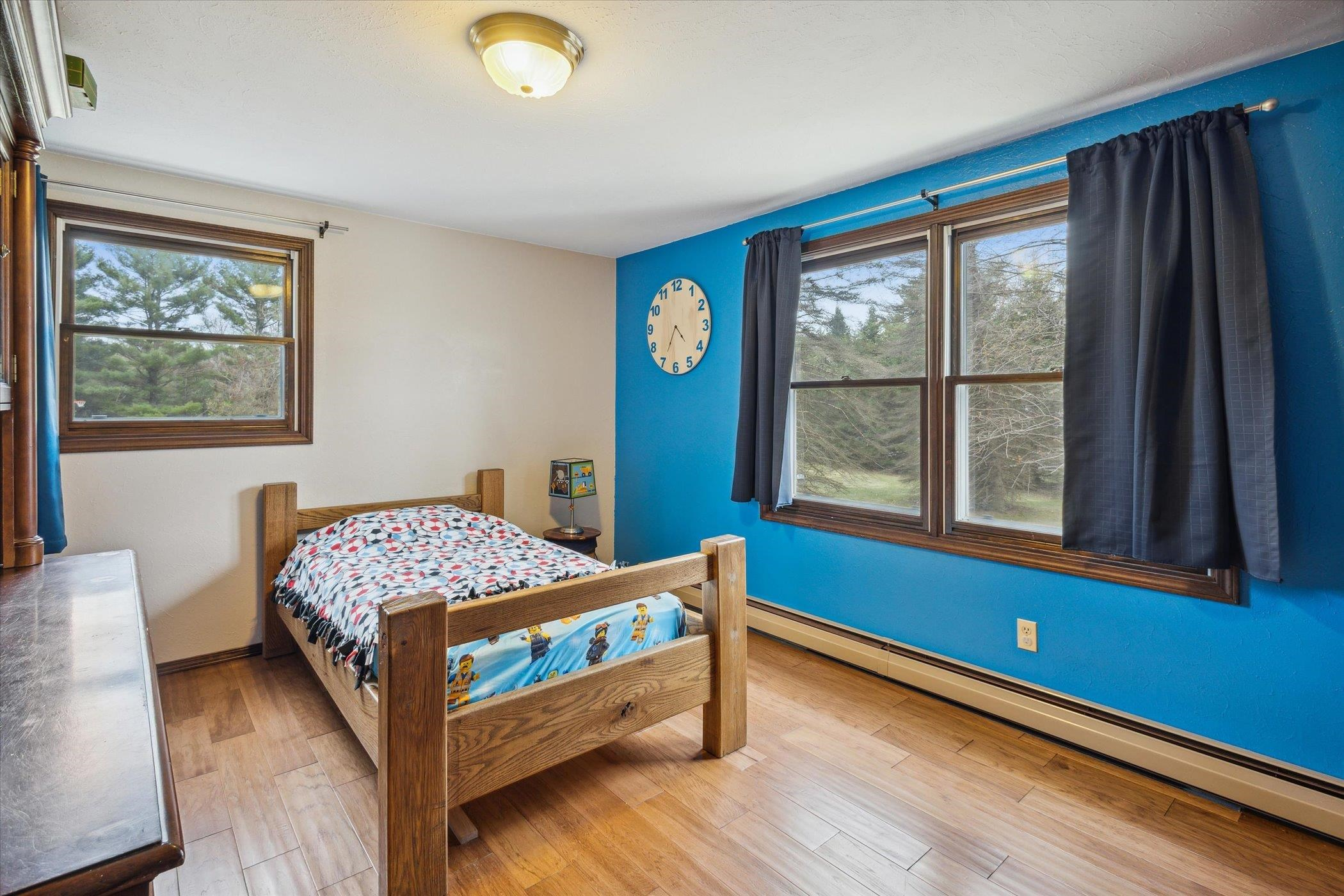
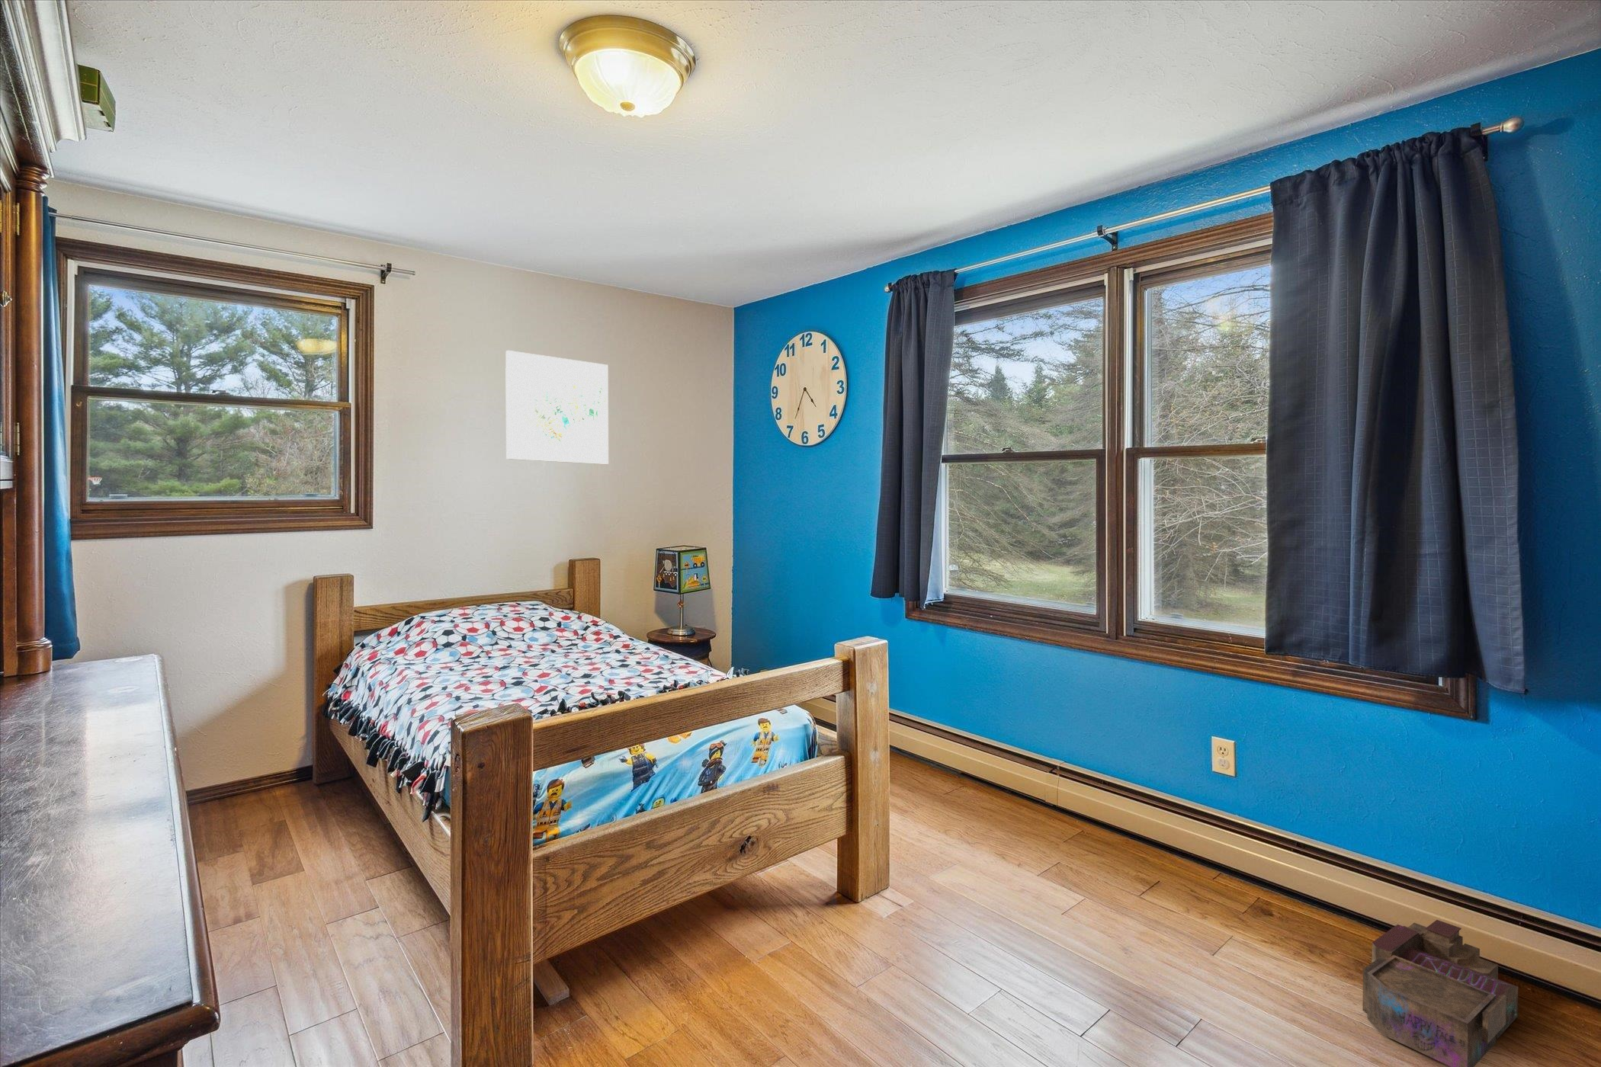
+ wall art (559, 410)
+ architectural model (1444, 982)
